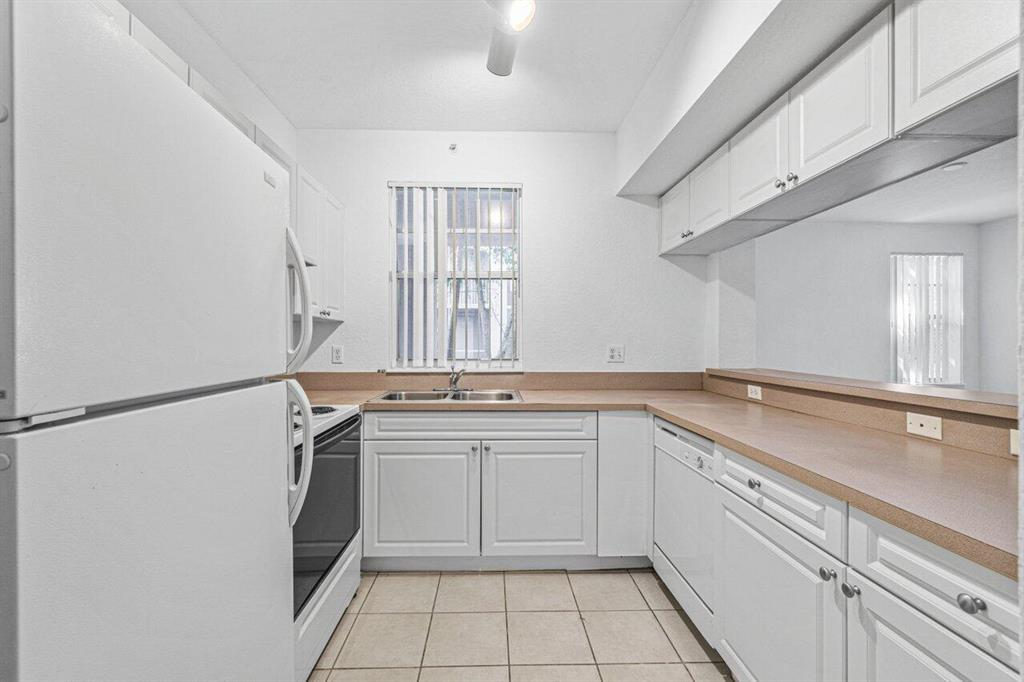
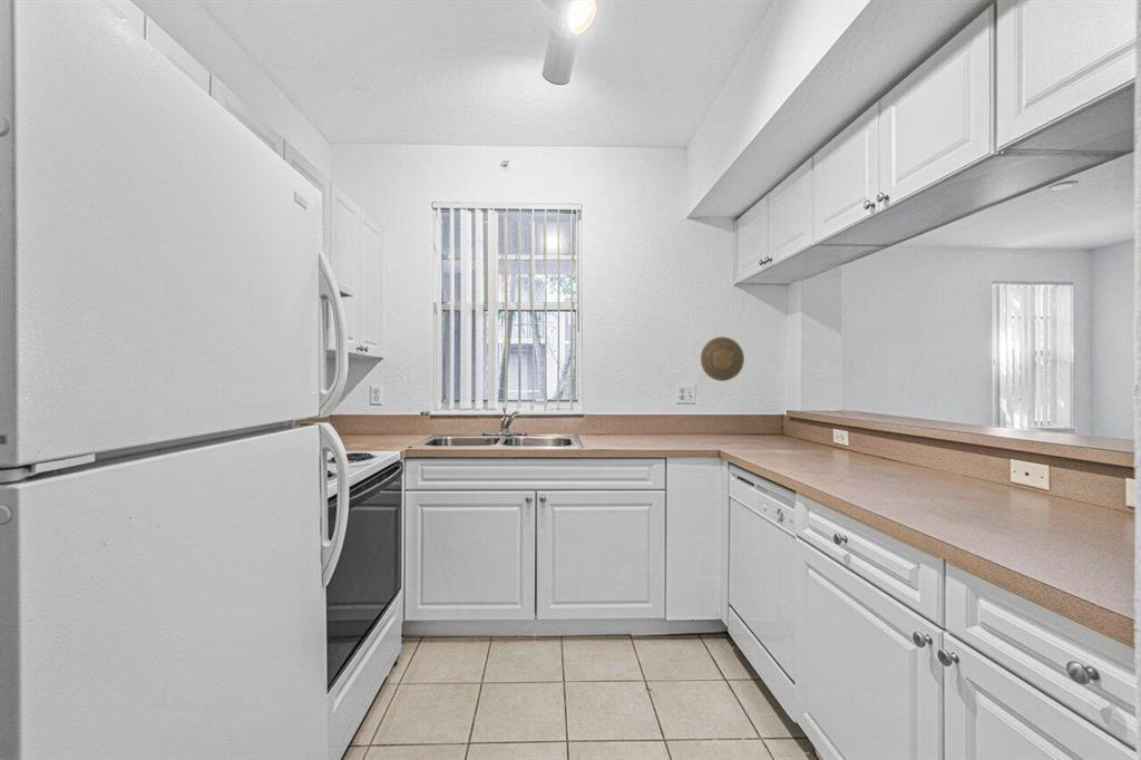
+ decorative plate (722, 359)
